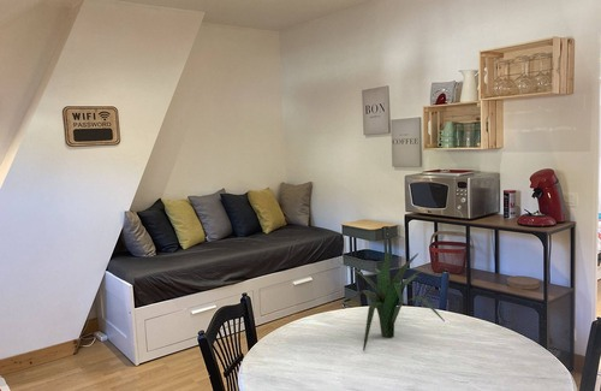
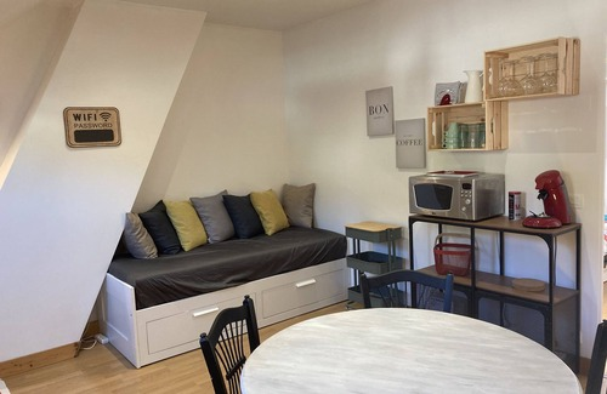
- plant (388, 298)
